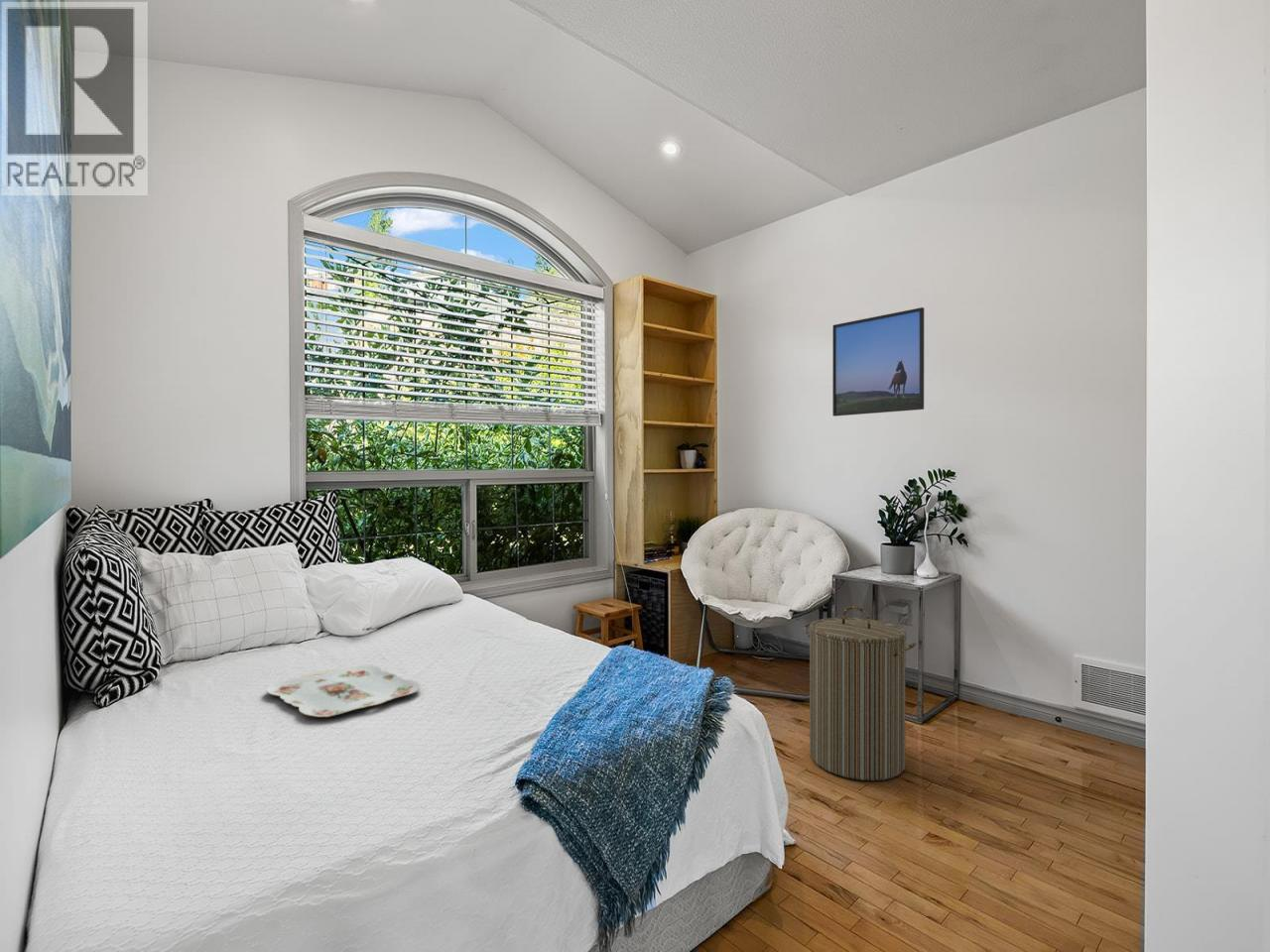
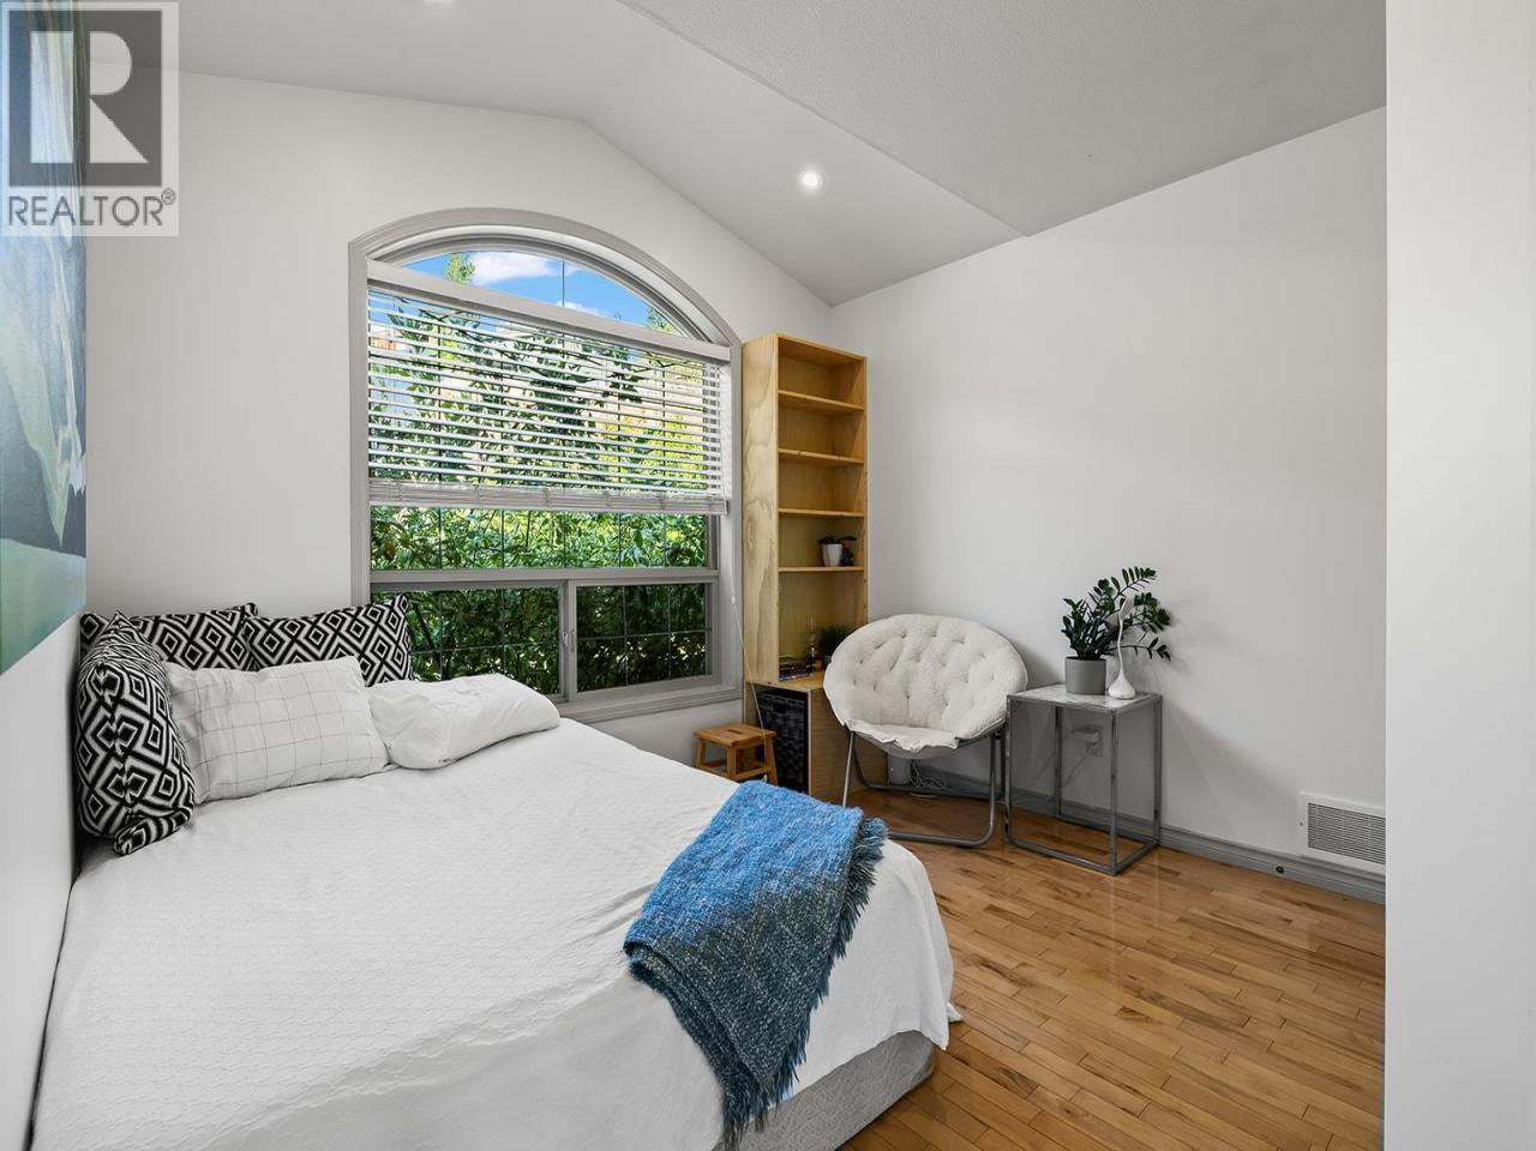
- laundry hamper (856, 682)
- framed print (875, 364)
- serving tray (343, 689)
